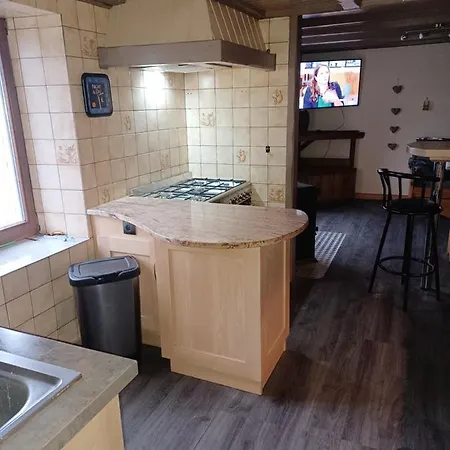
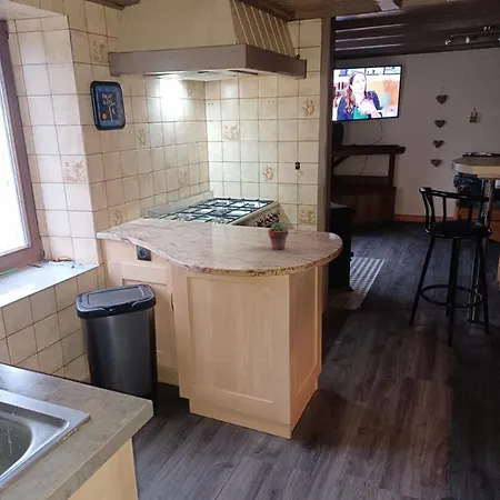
+ potted succulent (278, 234)
